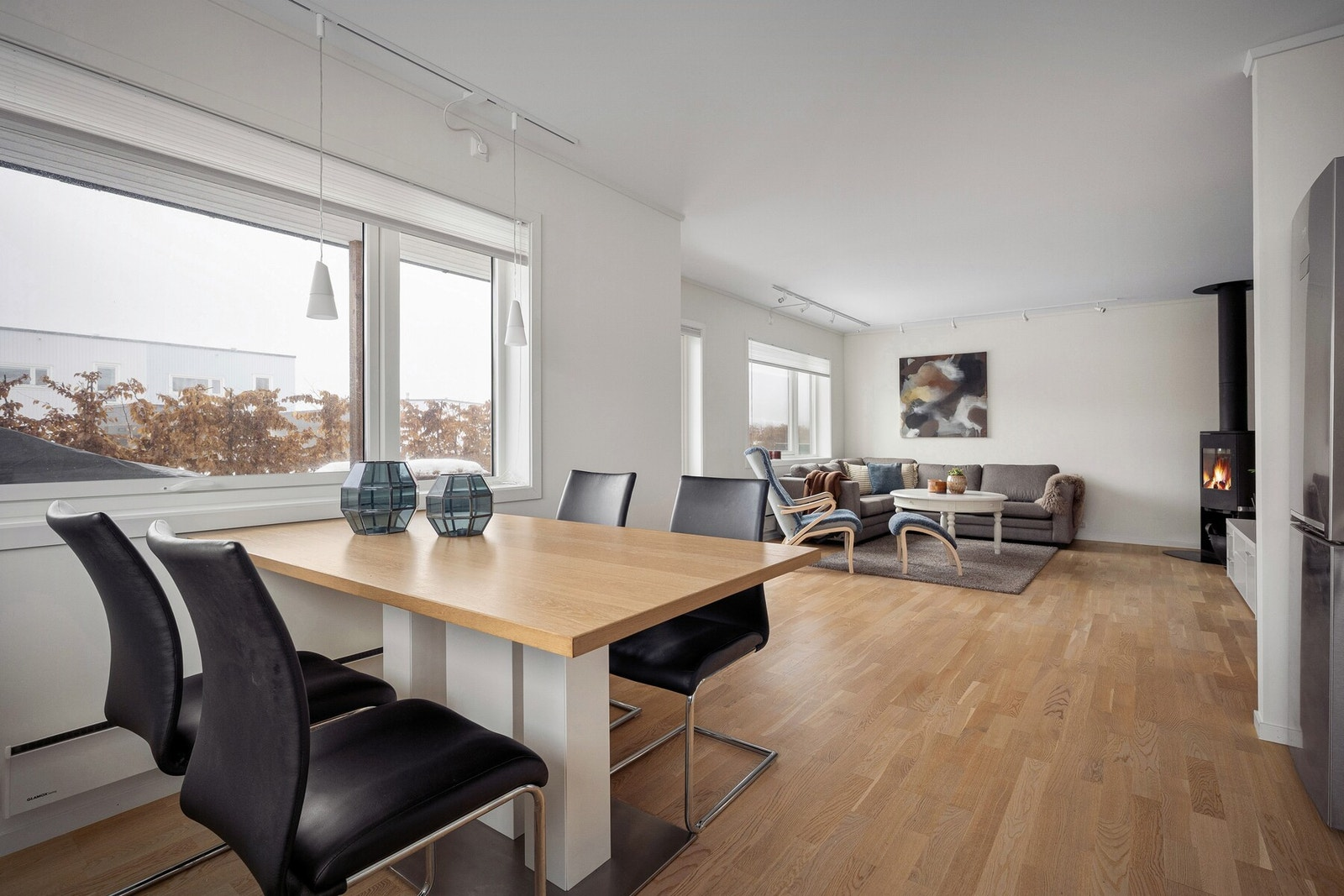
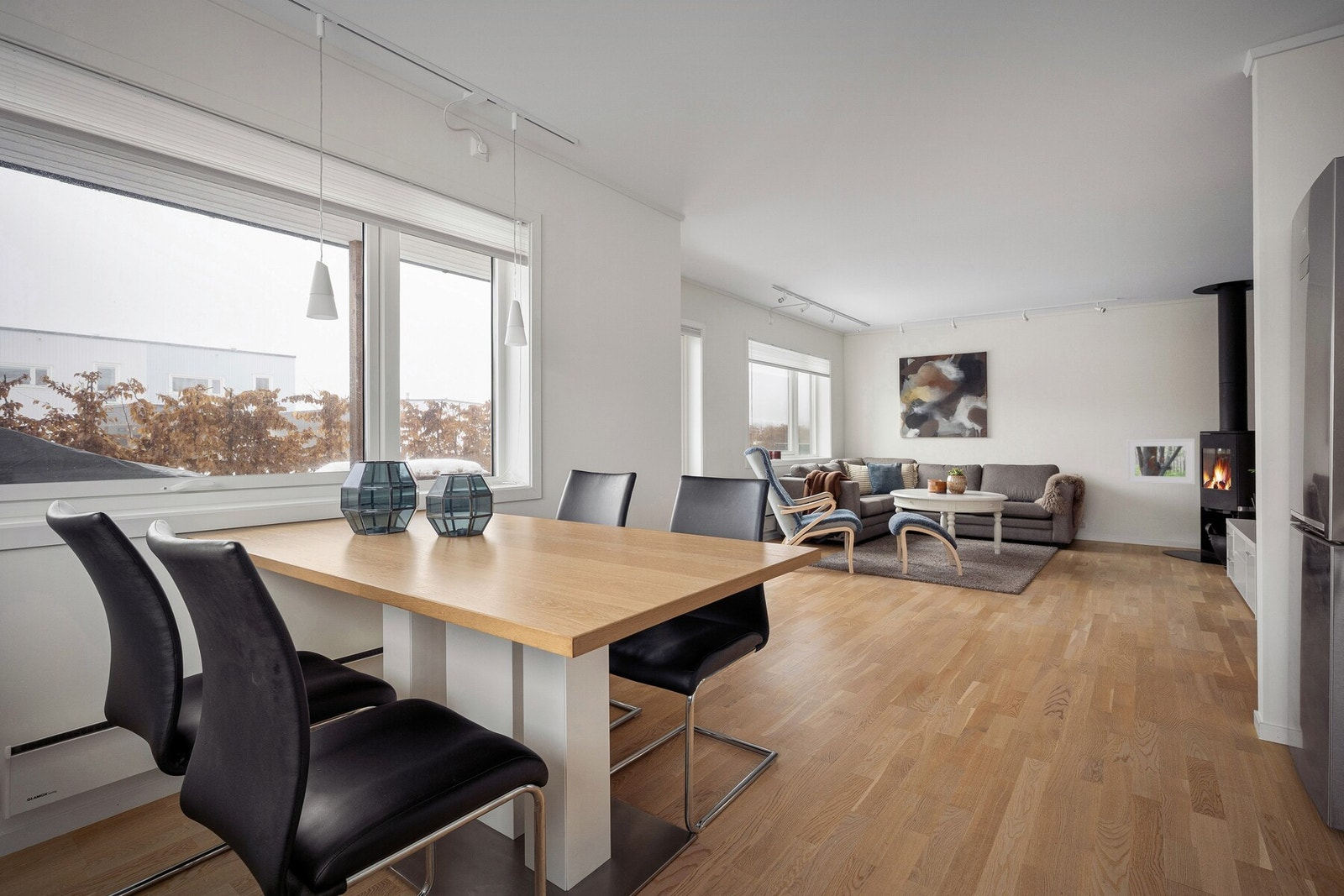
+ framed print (1159, 461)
